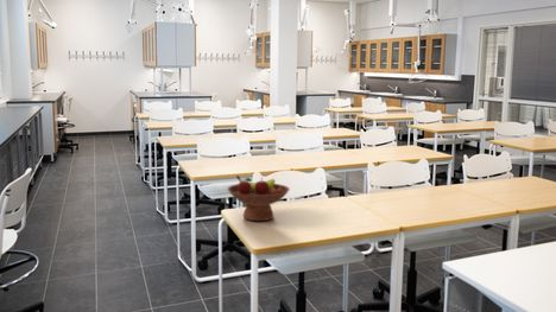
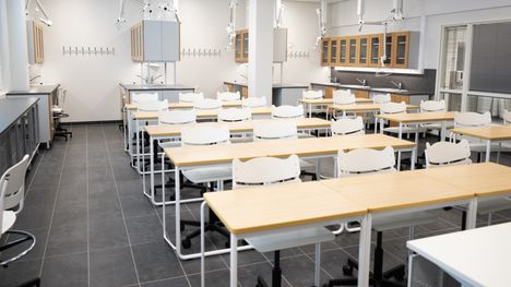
- fruit bowl (258, 197)
